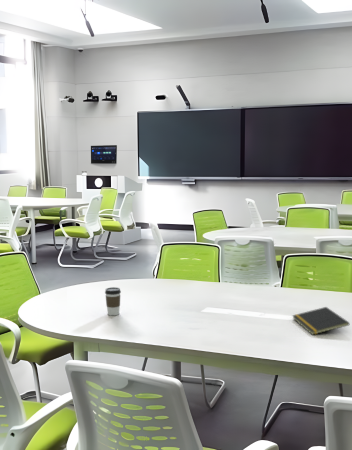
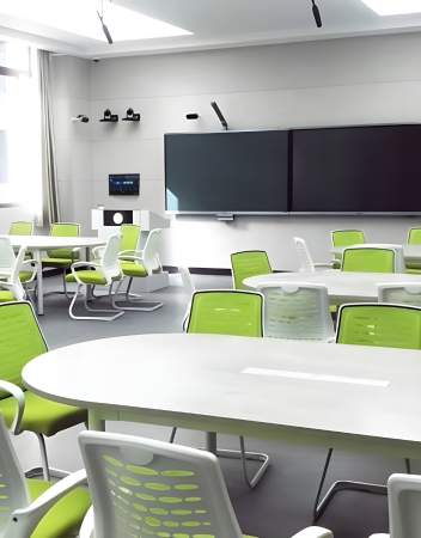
- coffee cup (113, 301)
- notepad (319, 320)
